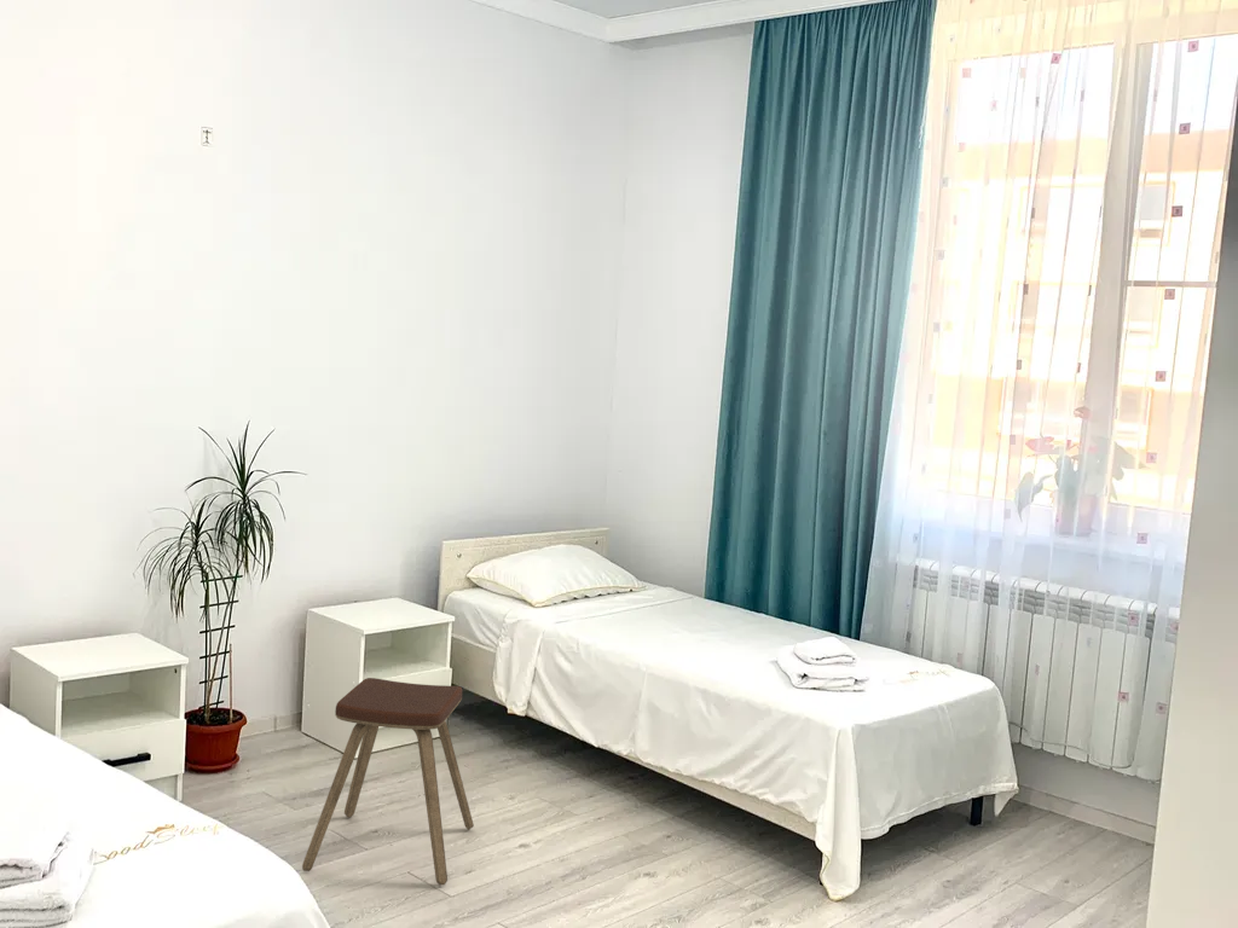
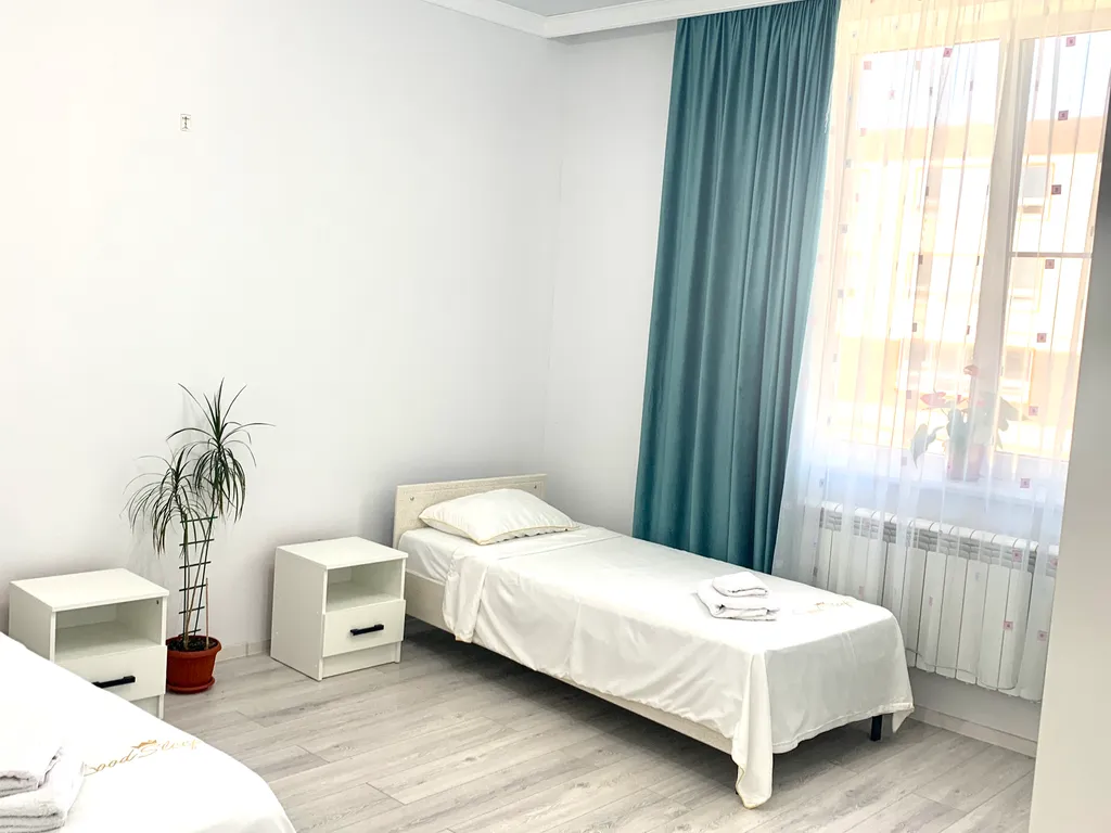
- music stool (421, 765)
